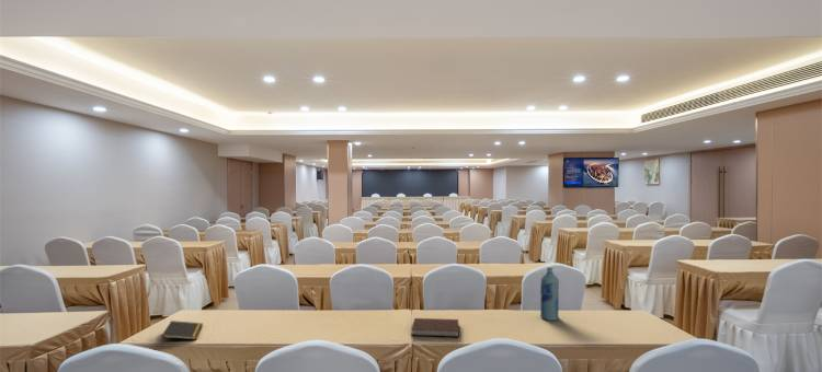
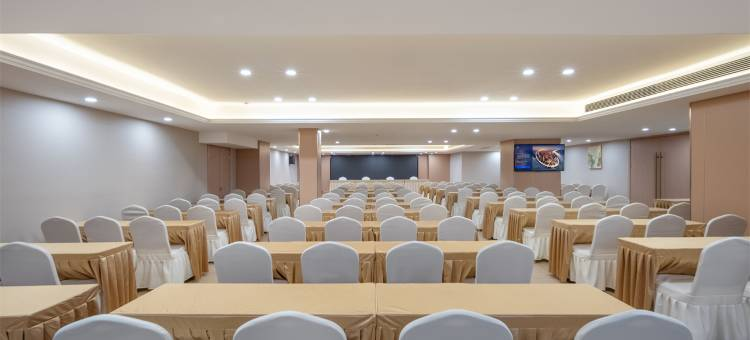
- notepad (183, 329)
- notebook (435, 326)
- bottle (549, 293)
